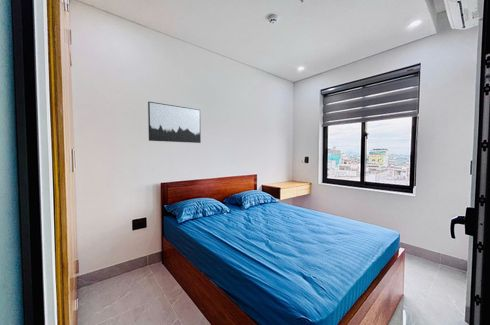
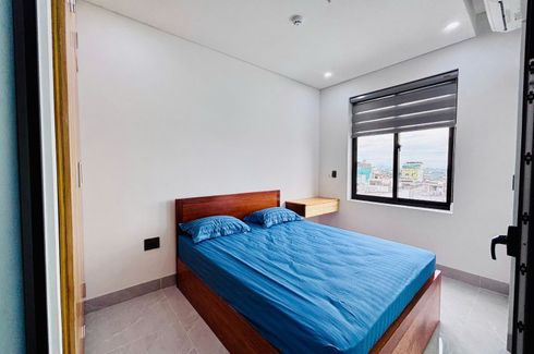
- wall art (176, 124)
